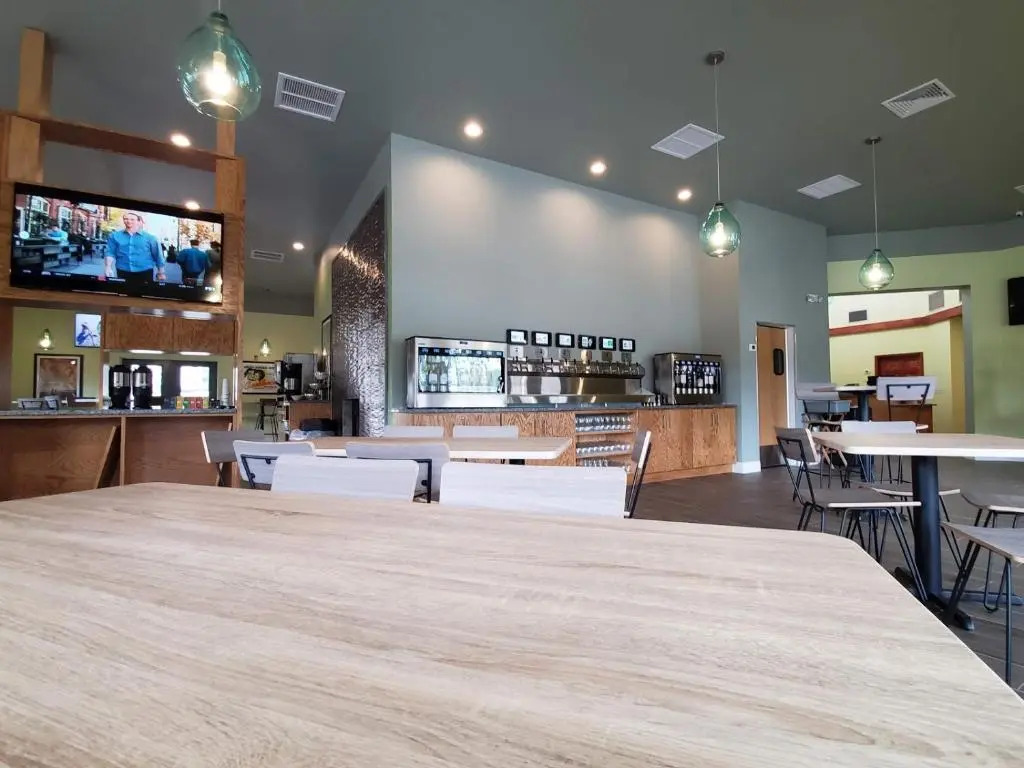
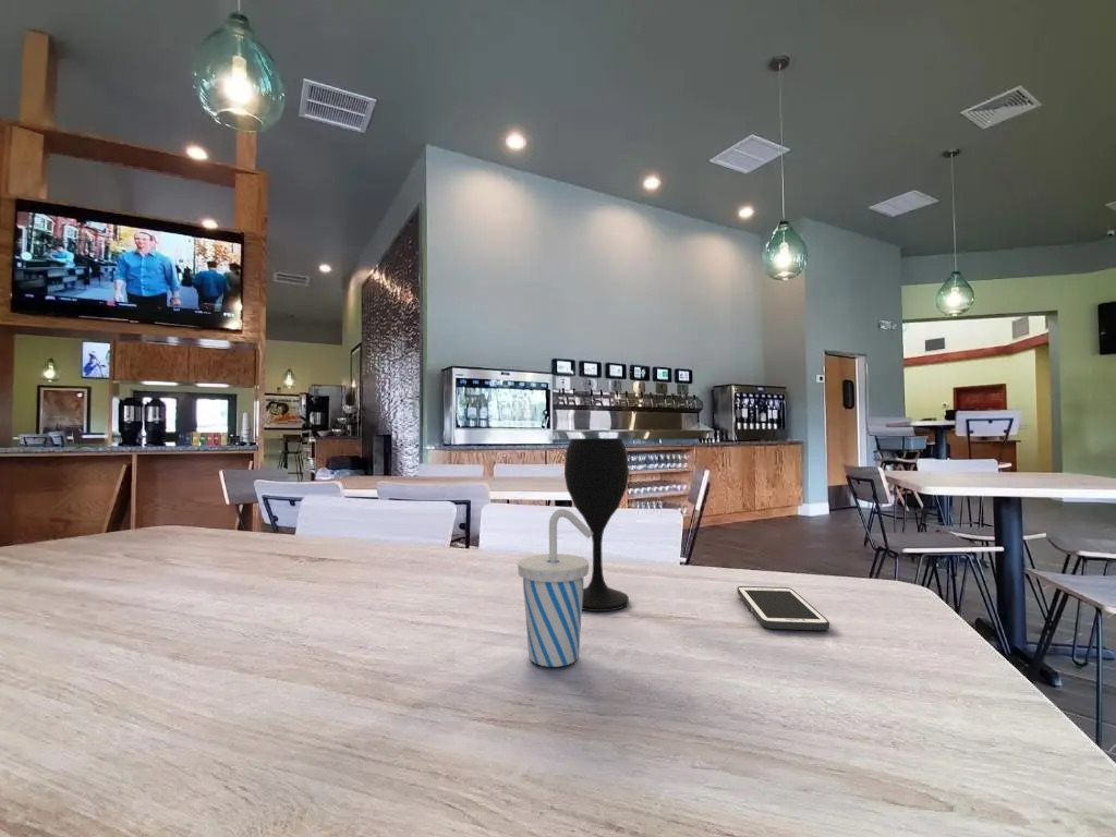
+ cell phone (778, 606)
+ cup (557, 582)
+ wine glass (596, 519)
